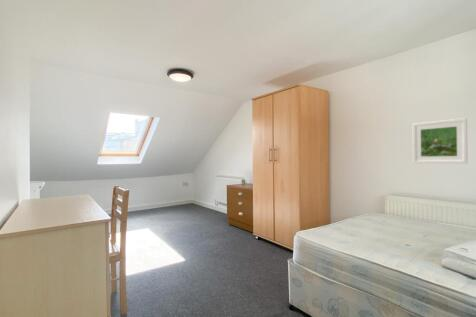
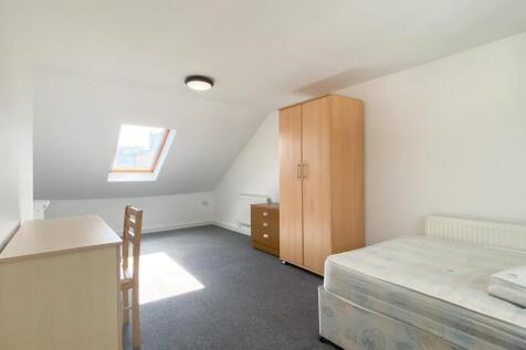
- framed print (438, 142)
